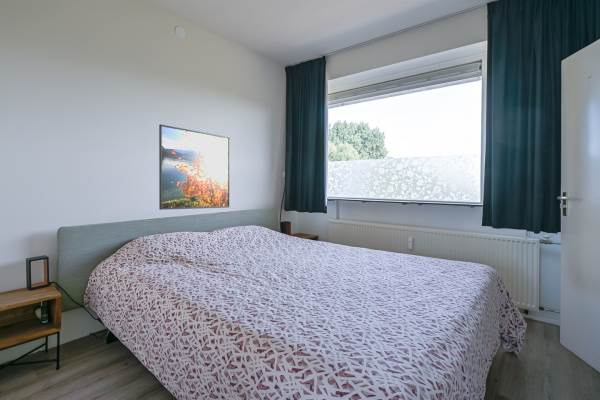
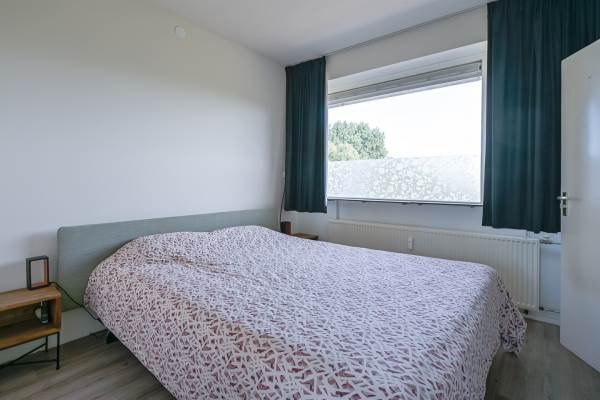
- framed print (197, 170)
